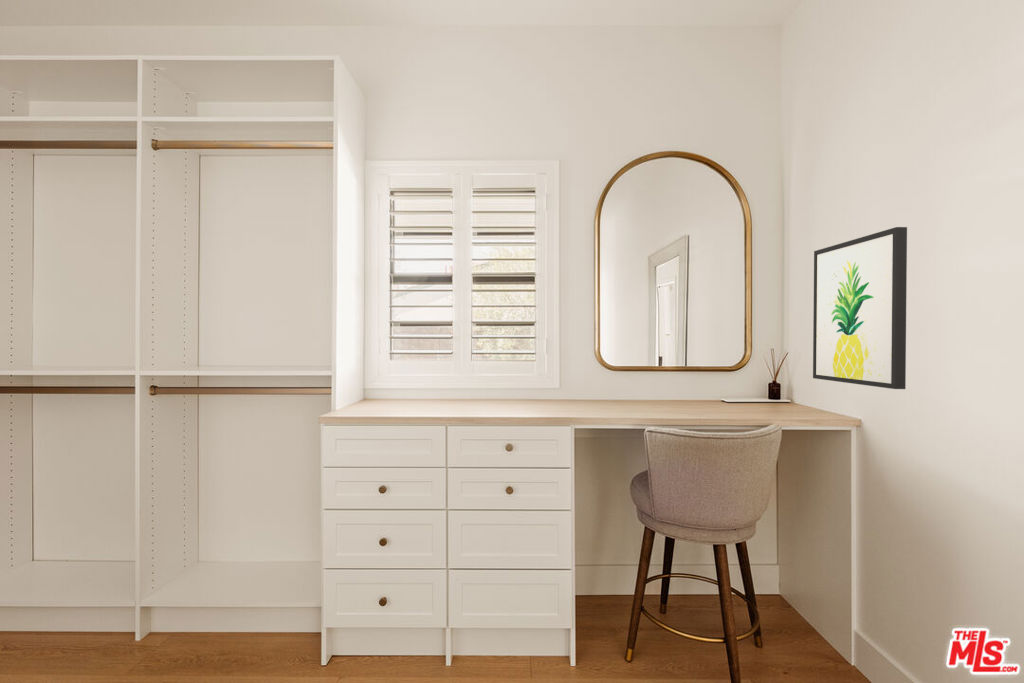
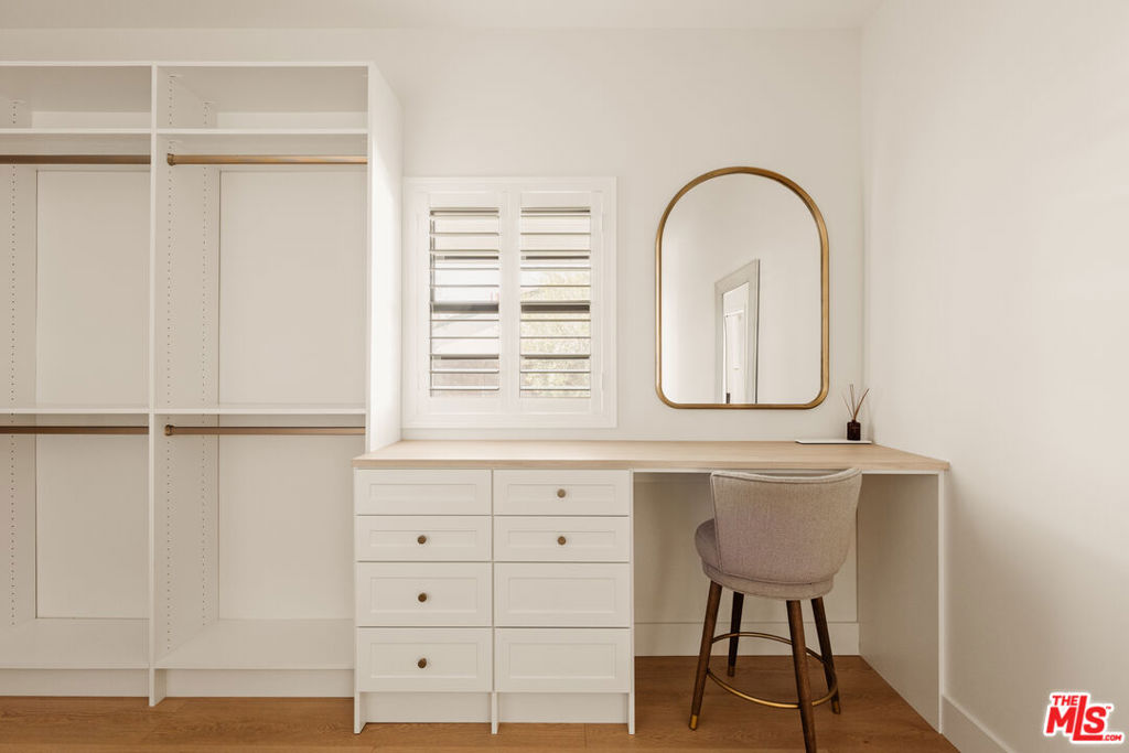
- wall art (854, 311)
